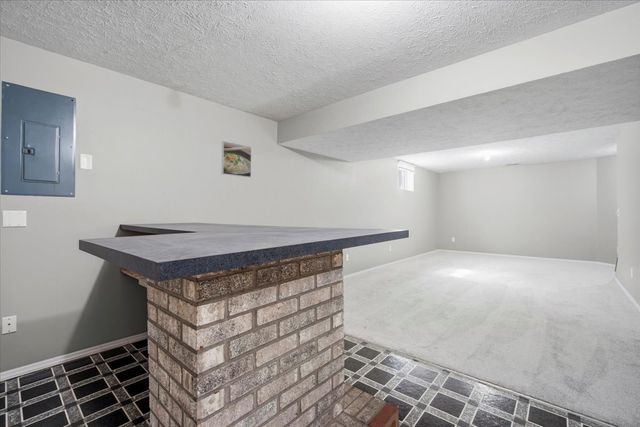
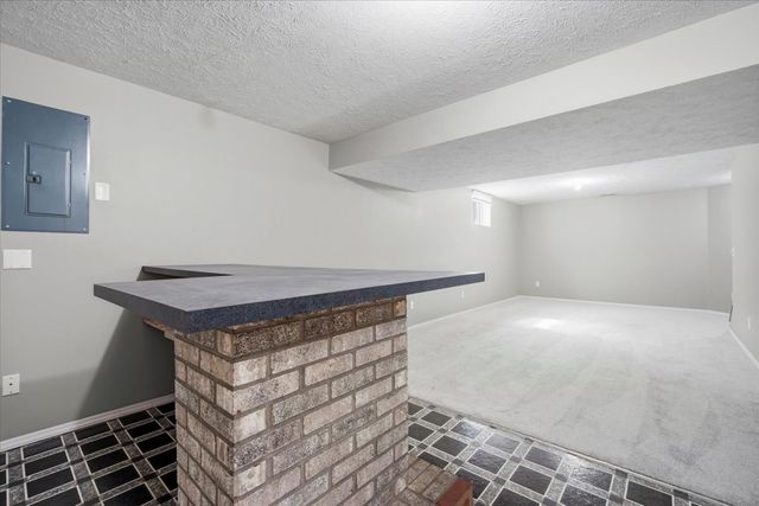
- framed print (237, 160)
